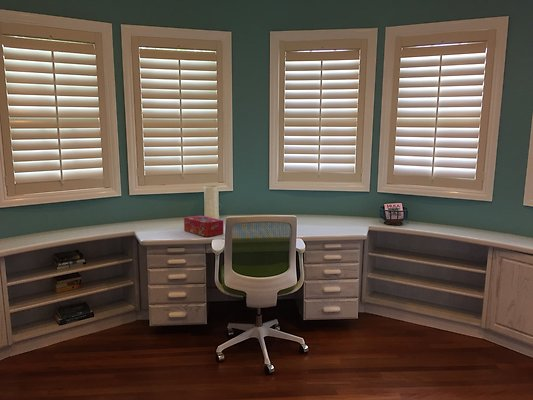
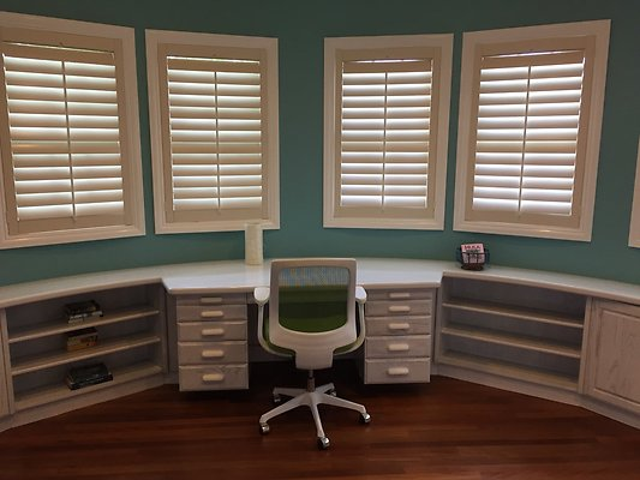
- tissue box (203, 225)
